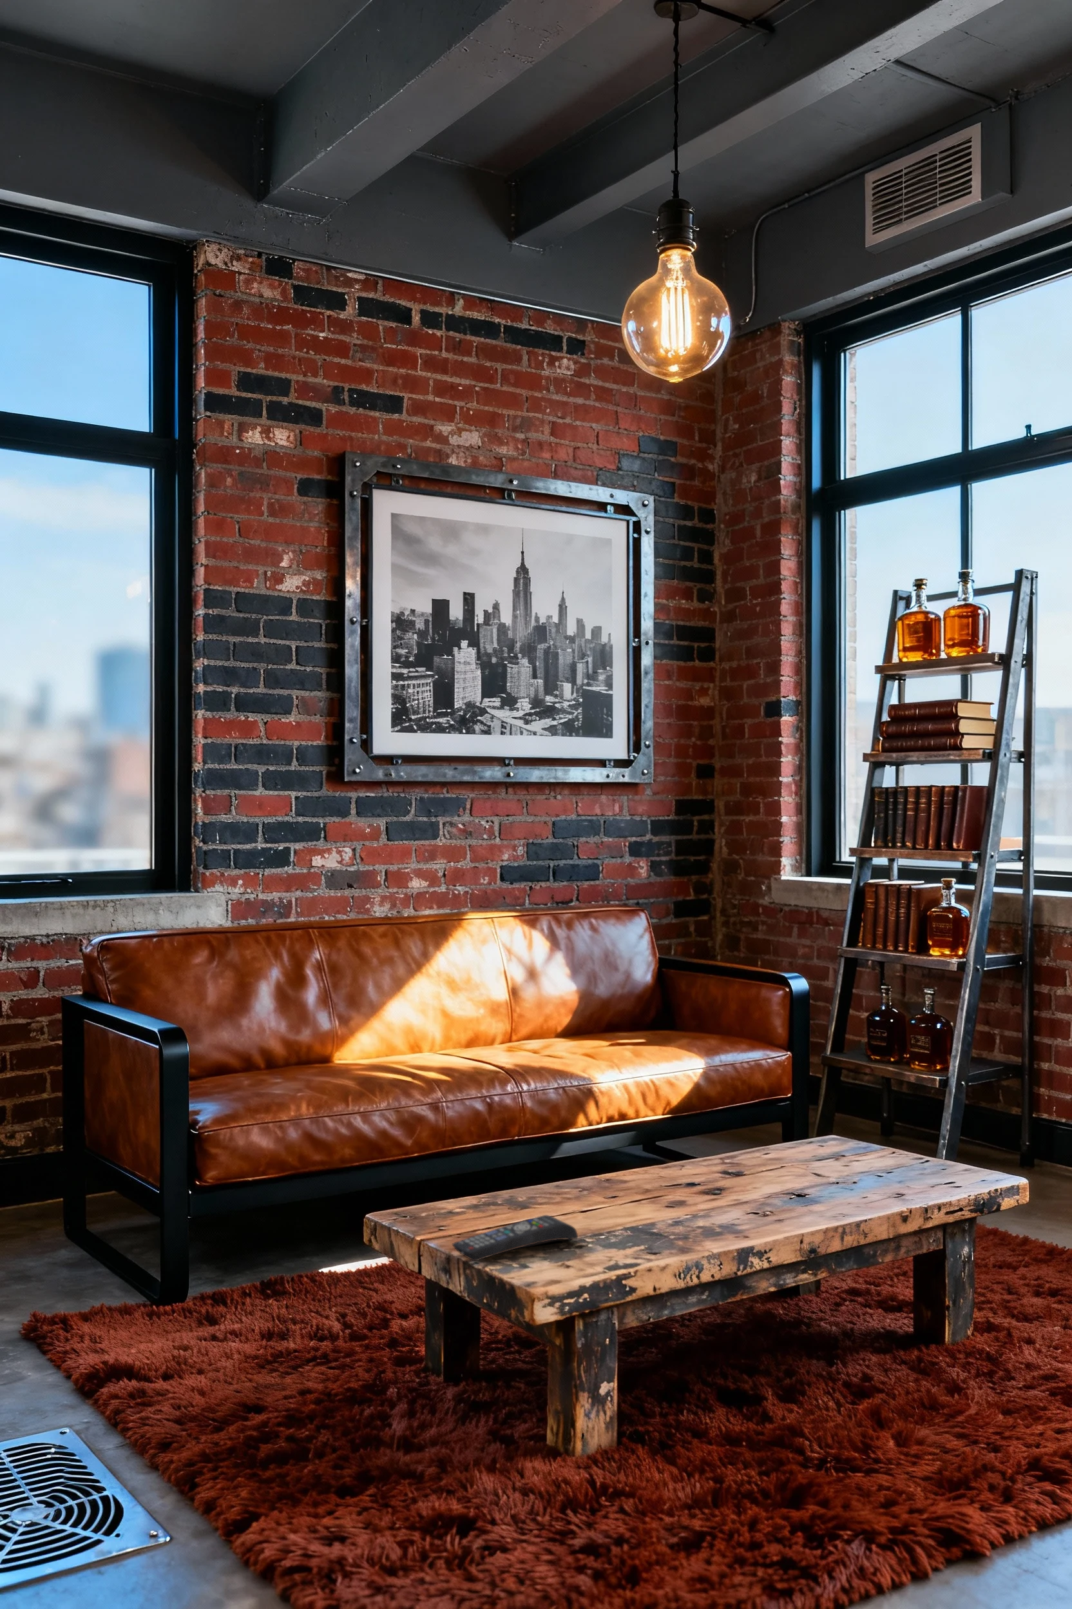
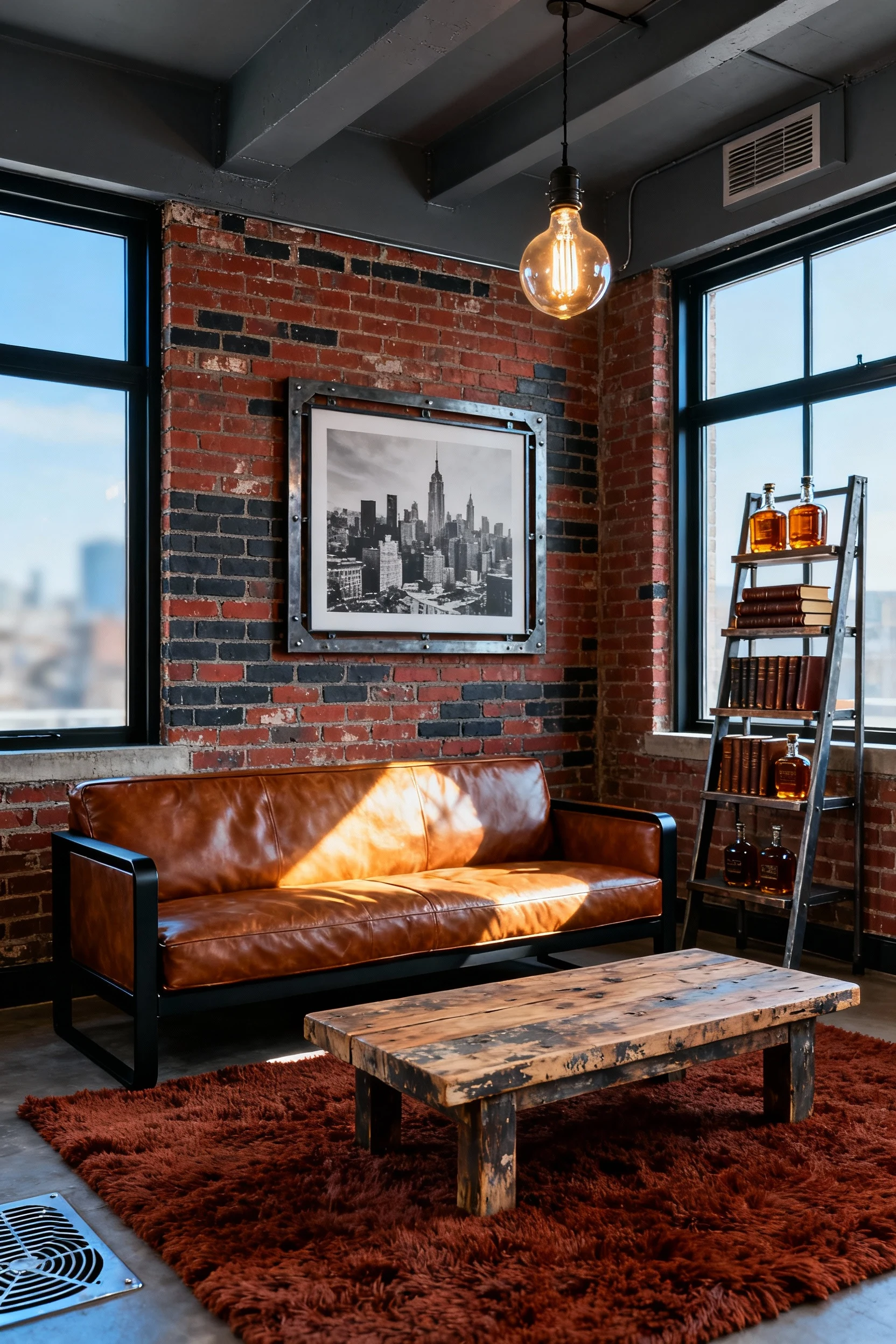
- remote control (516, 1237)
